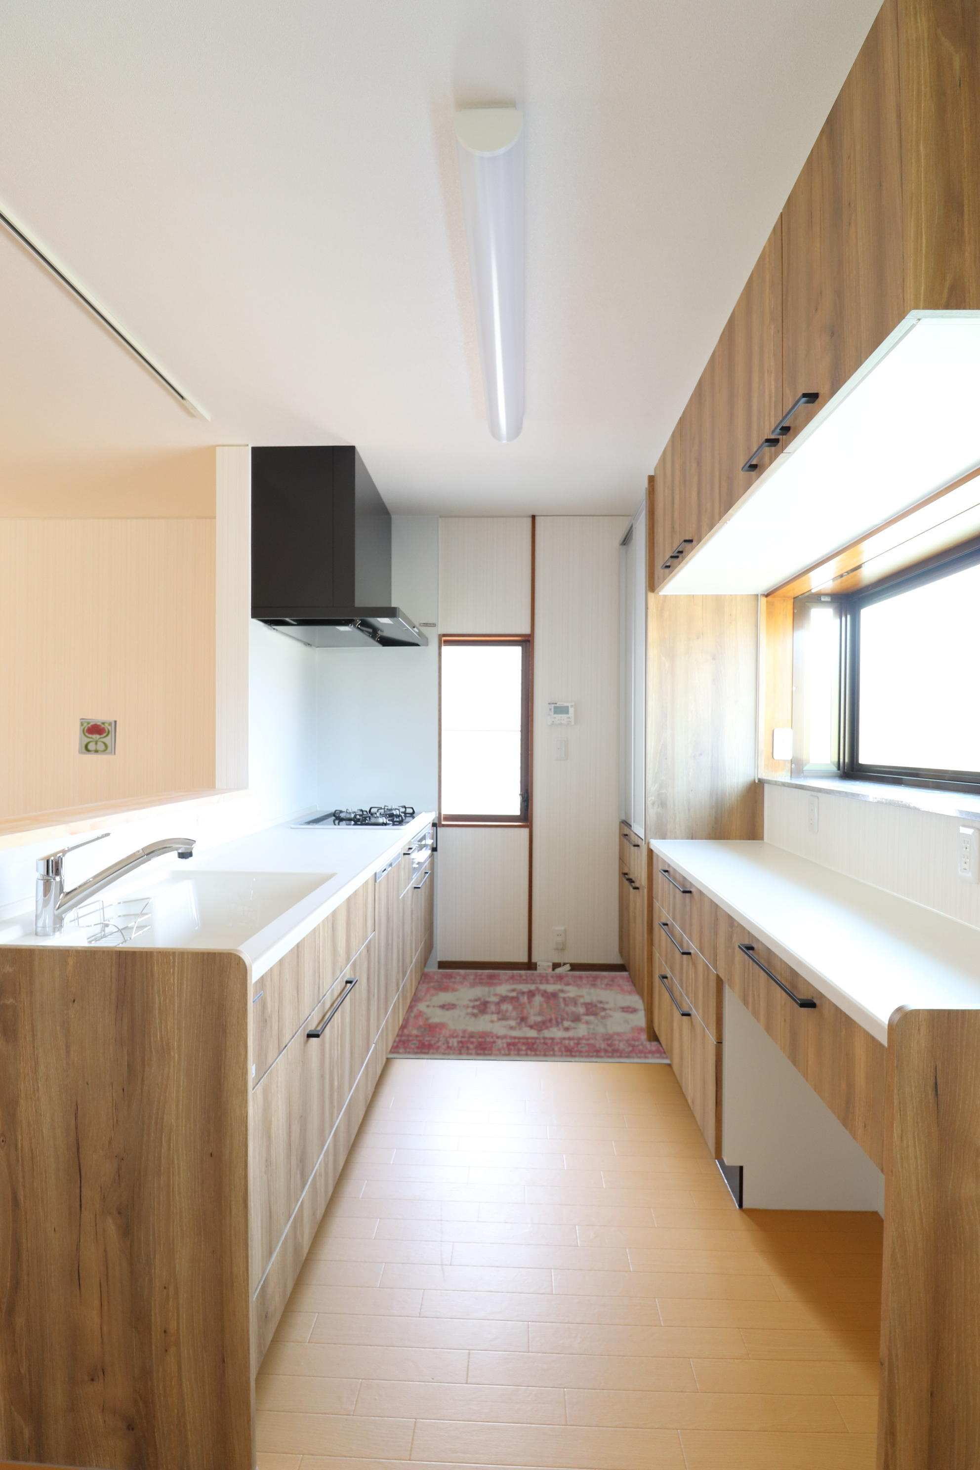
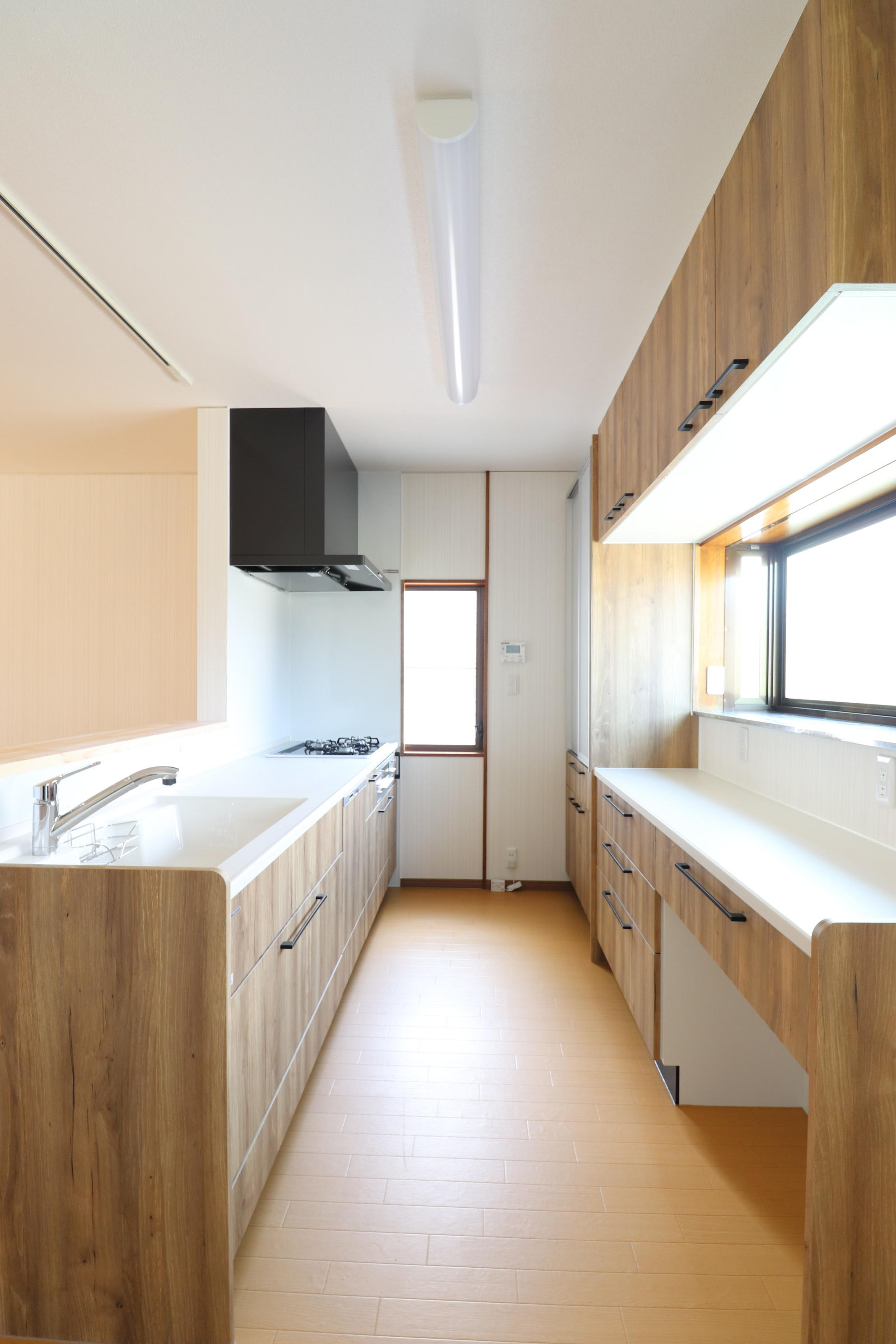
- rug (538, 1008)
- decorative tile (97, 736)
